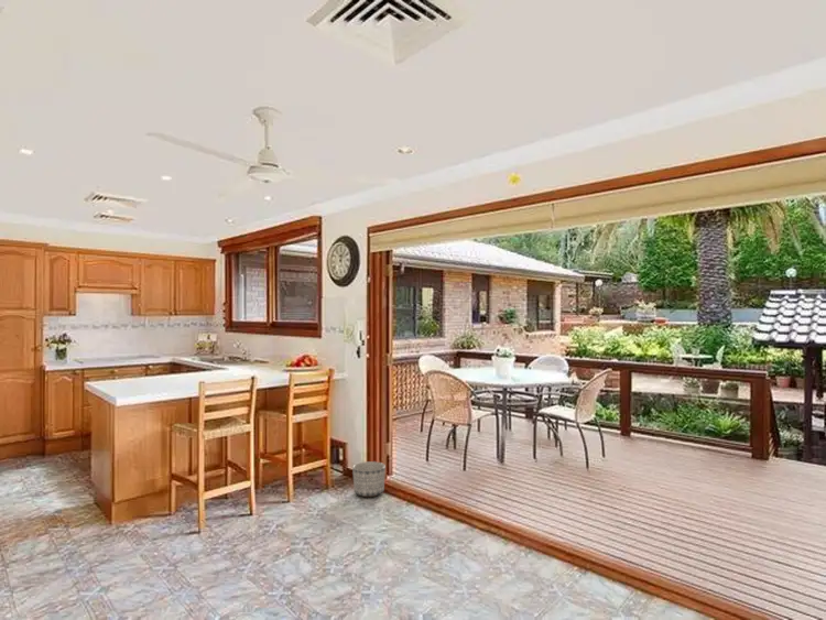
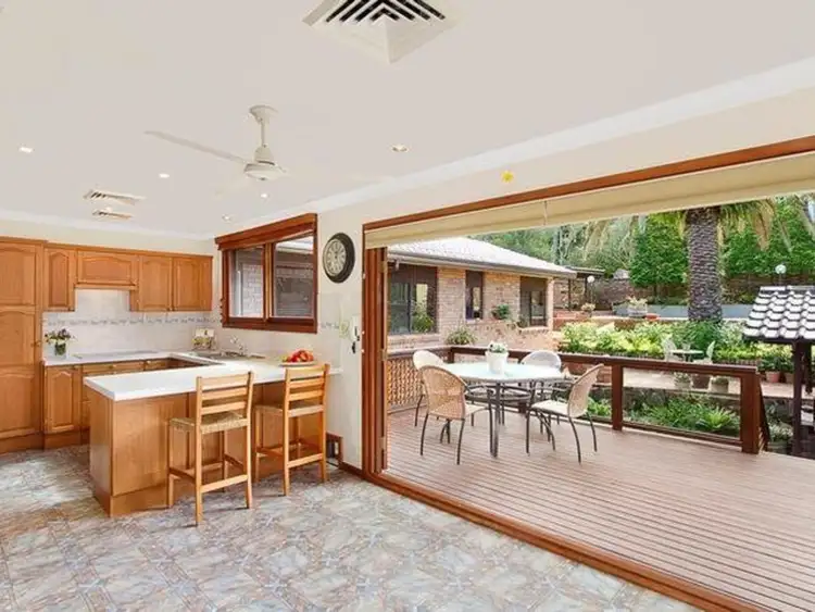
- planter (369, 479)
